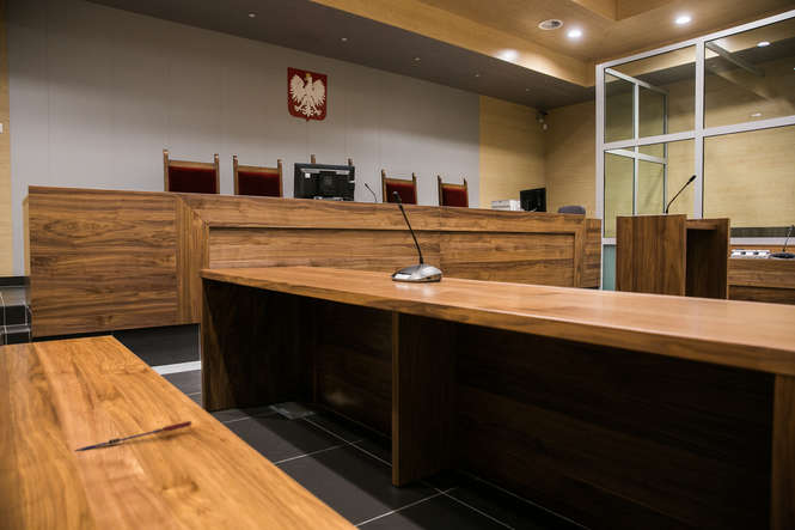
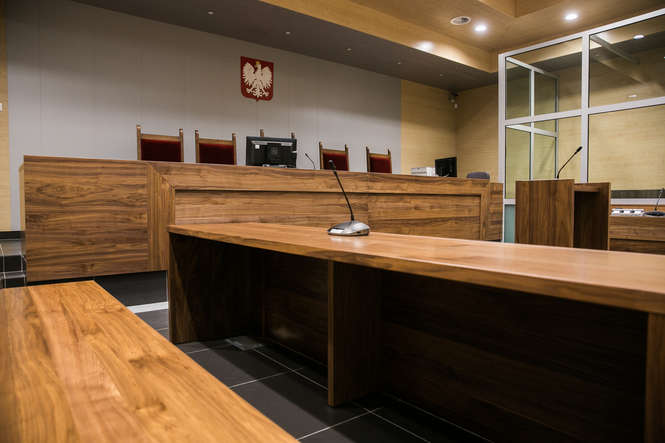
- pen (136, 435)
